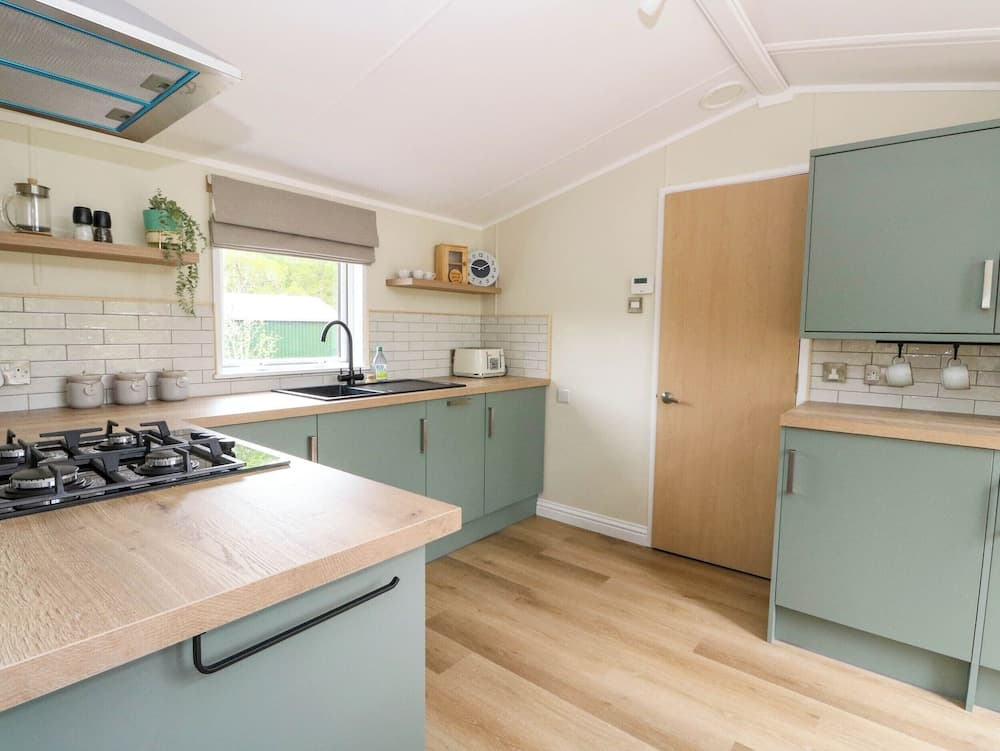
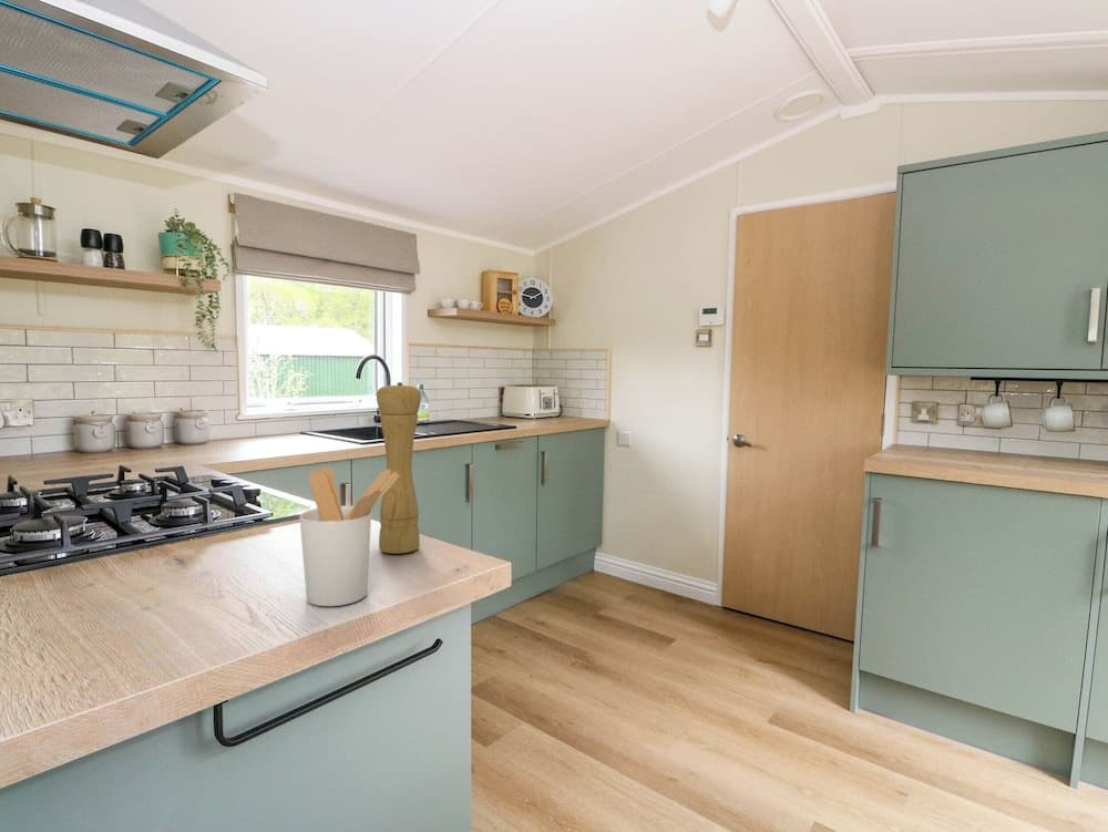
+ pepper mill (399, 466)
+ utensil holder (353, 531)
